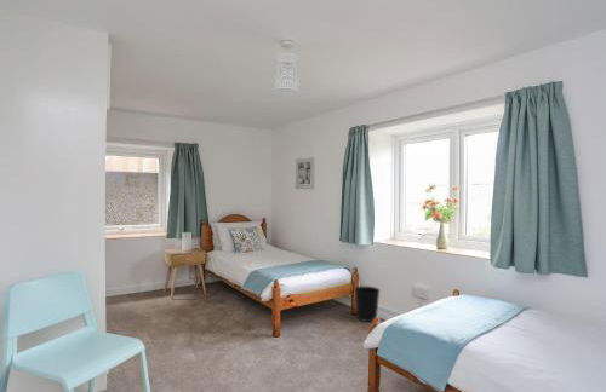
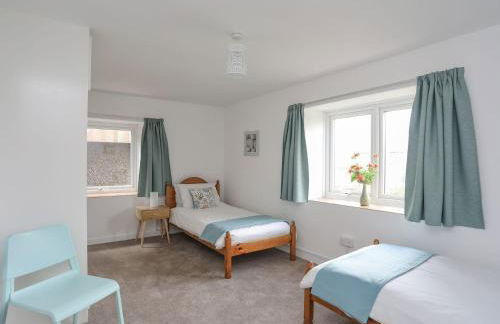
- wastebasket (366, 304)
